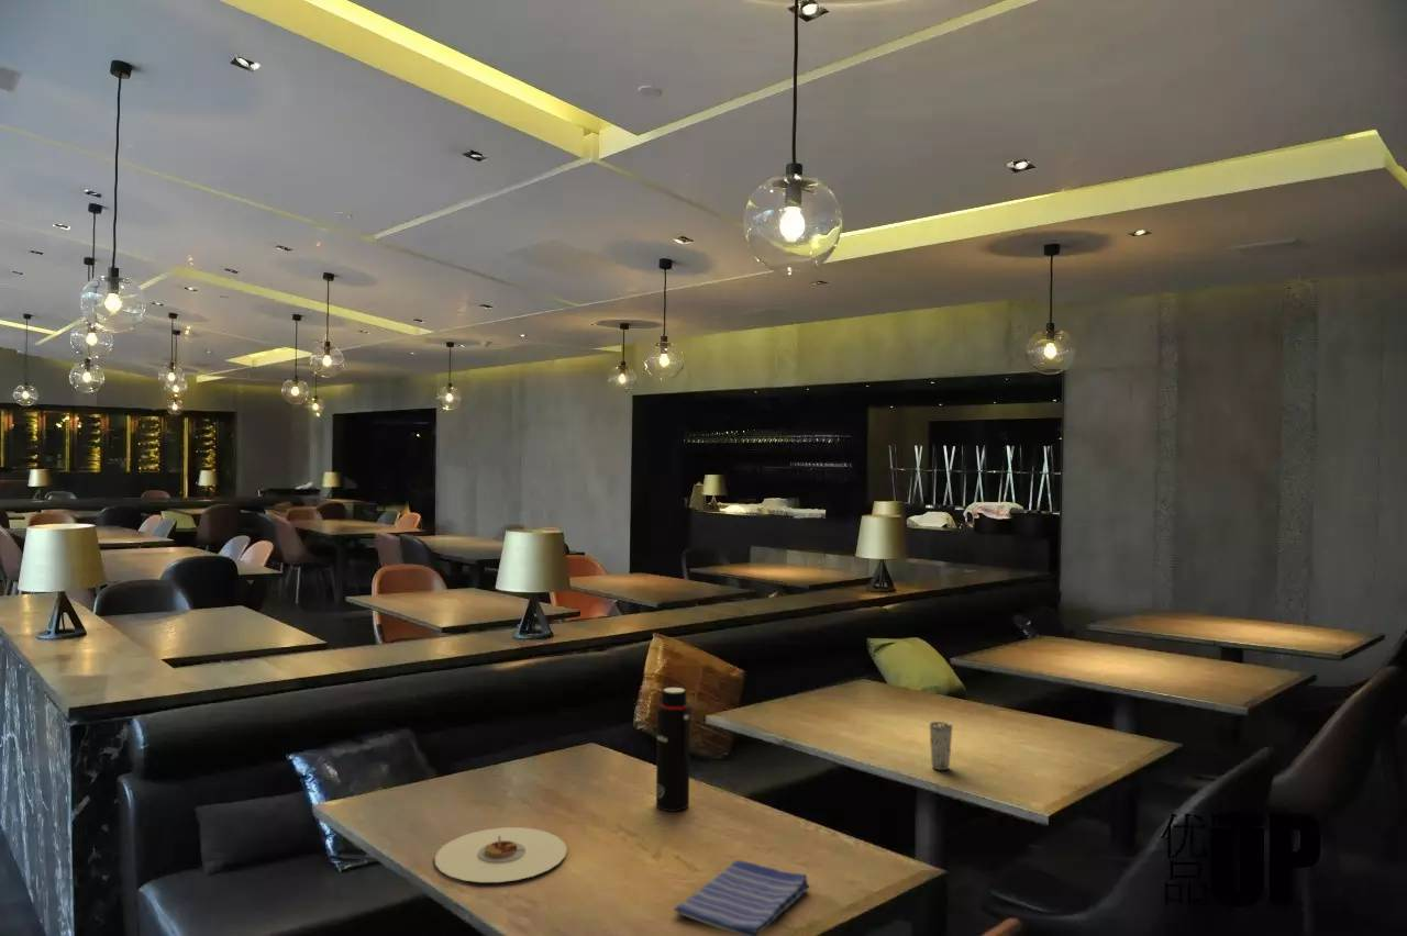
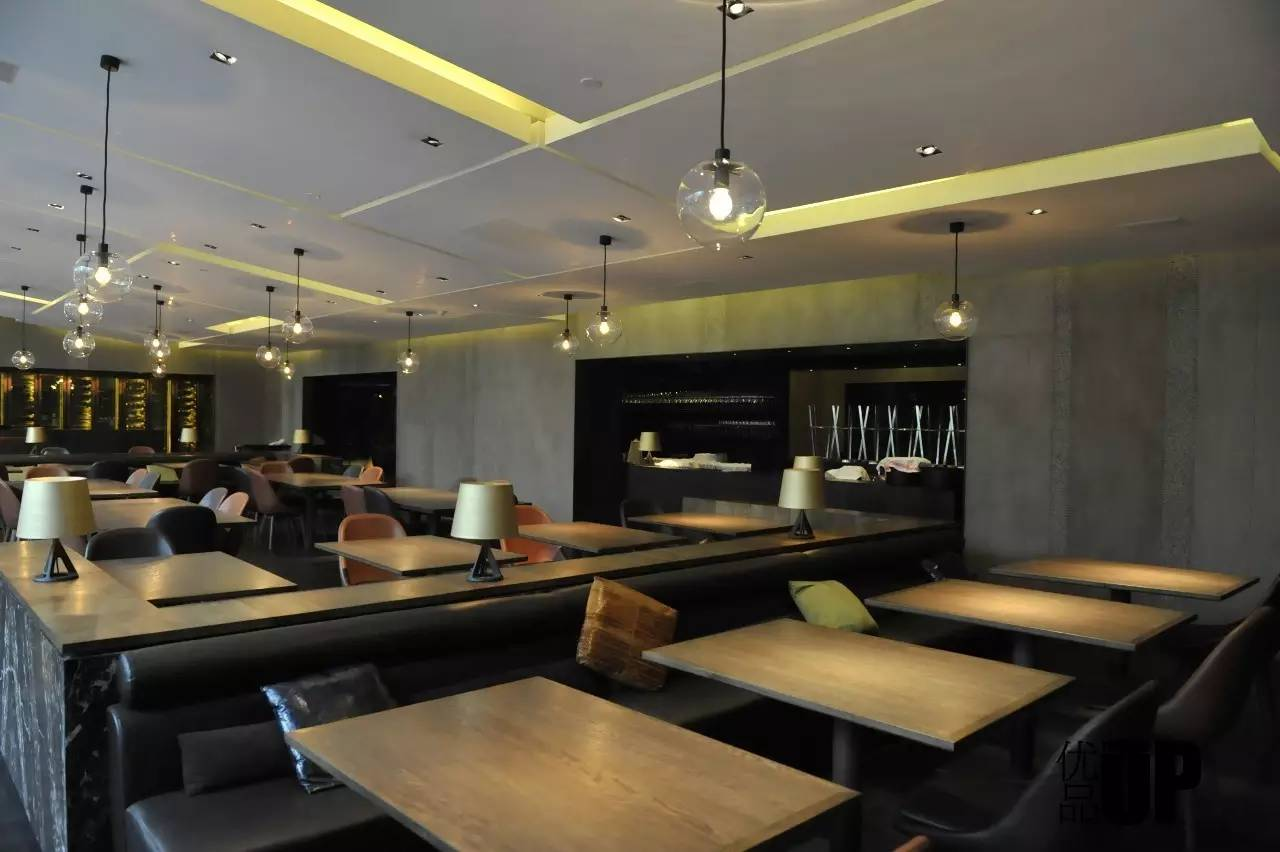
- dish towel (744, 893)
- water bottle (675, 748)
- plate (501, 847)
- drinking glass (940, 746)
